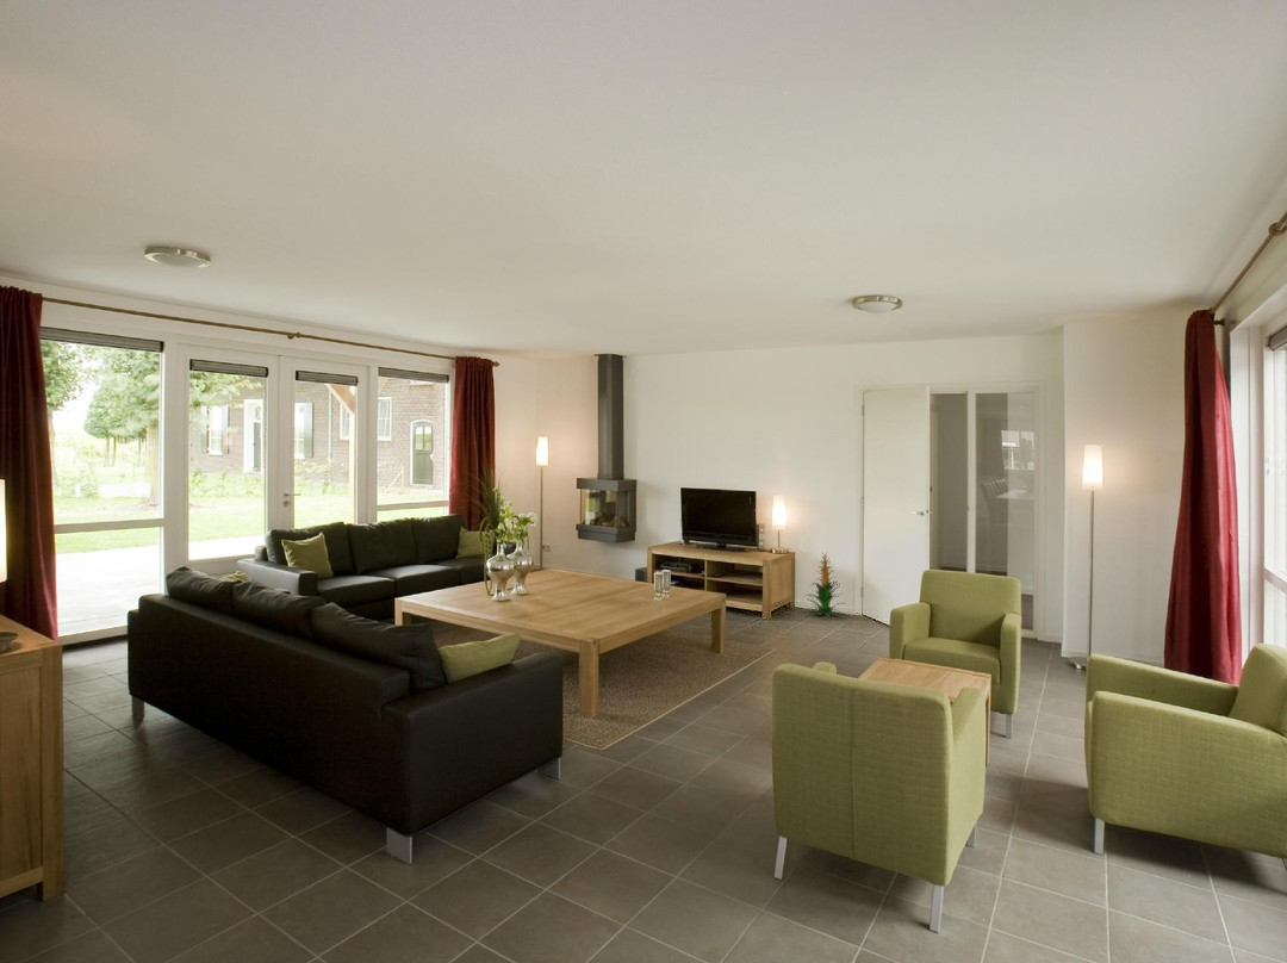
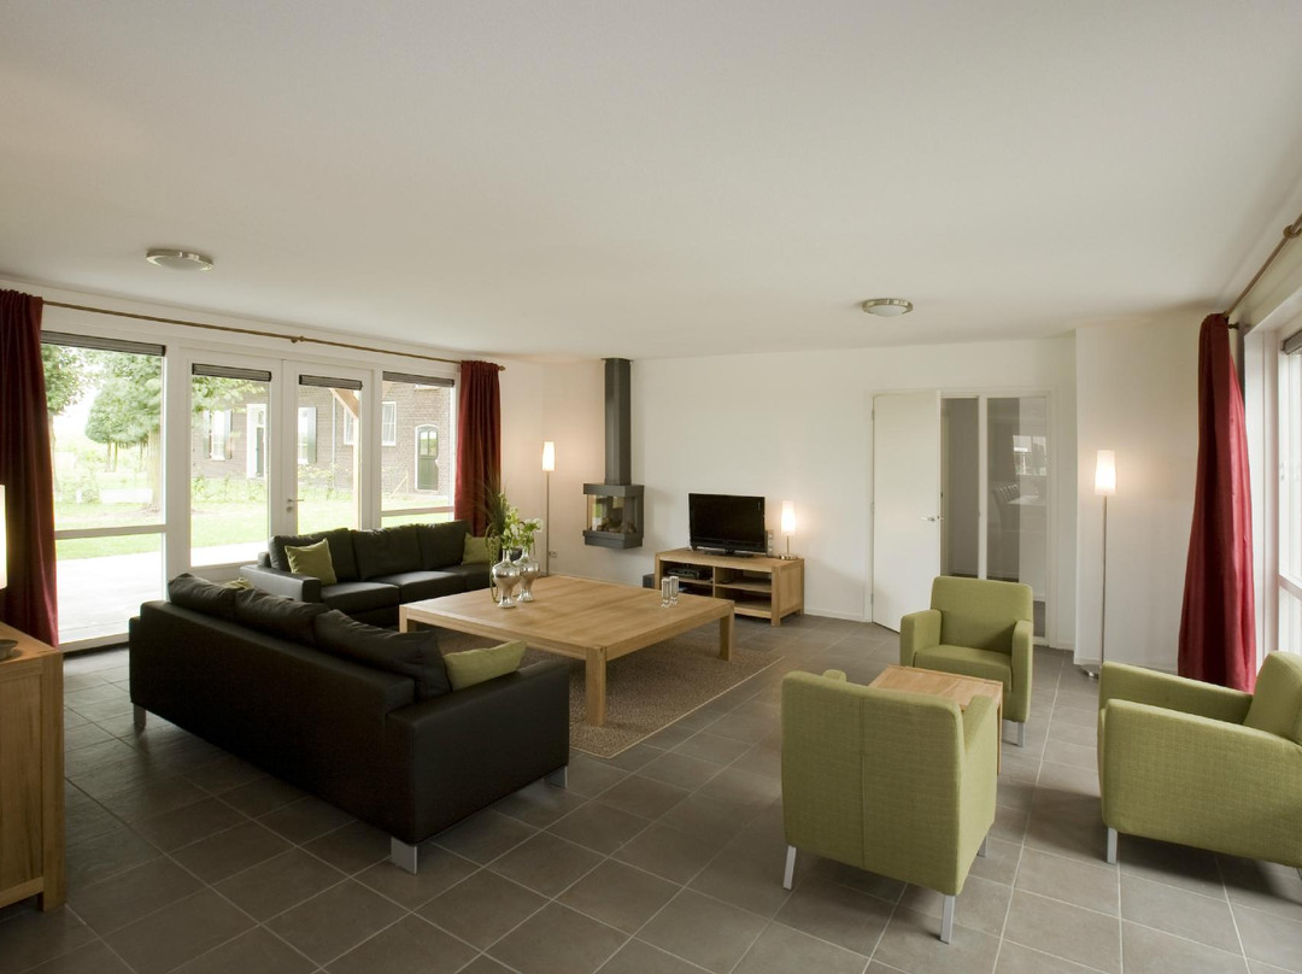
- indoor plant (825, 583)
